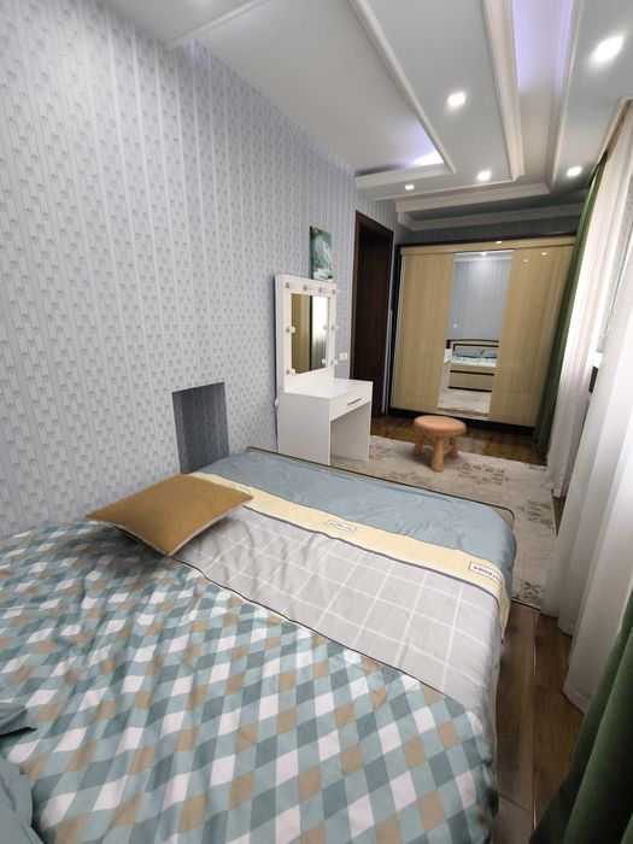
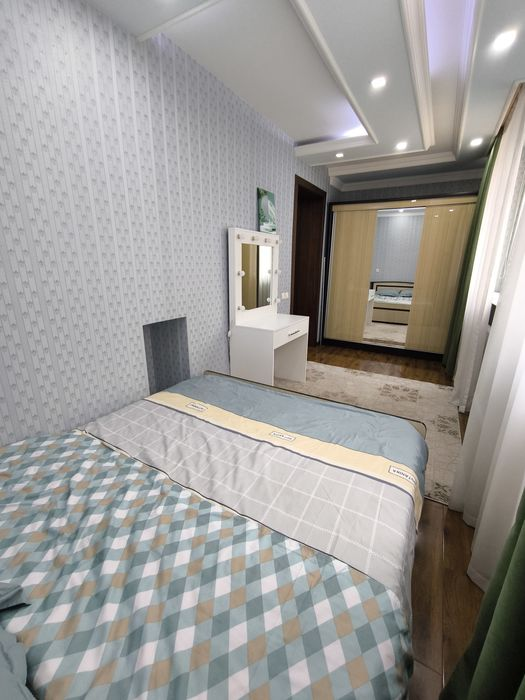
- stool (438, 441)
- pillow (175, 508)
